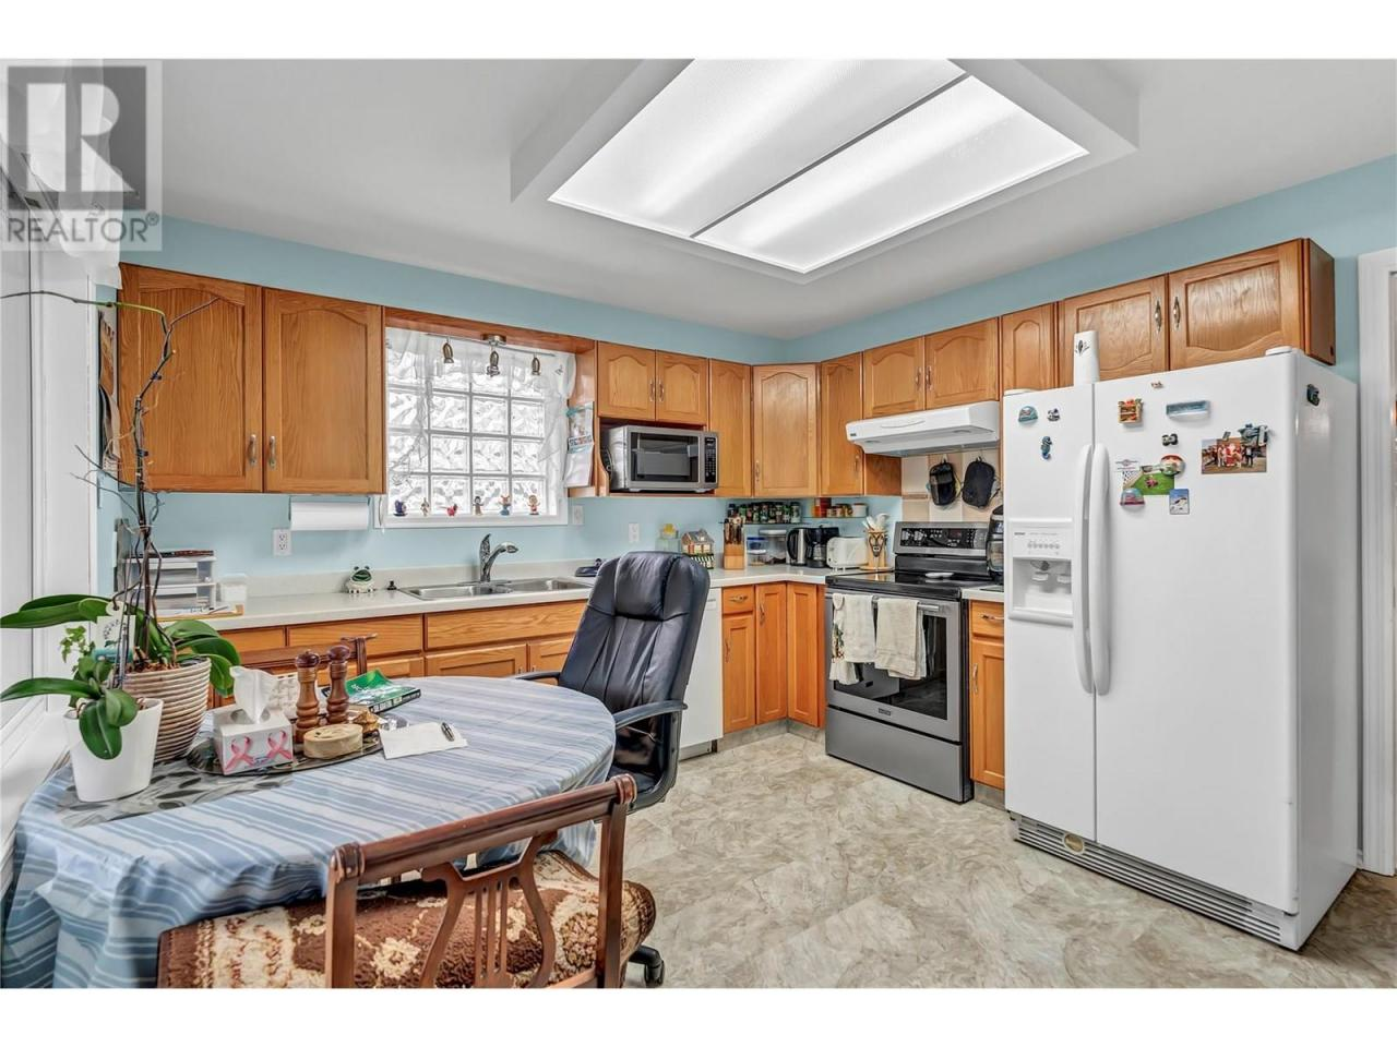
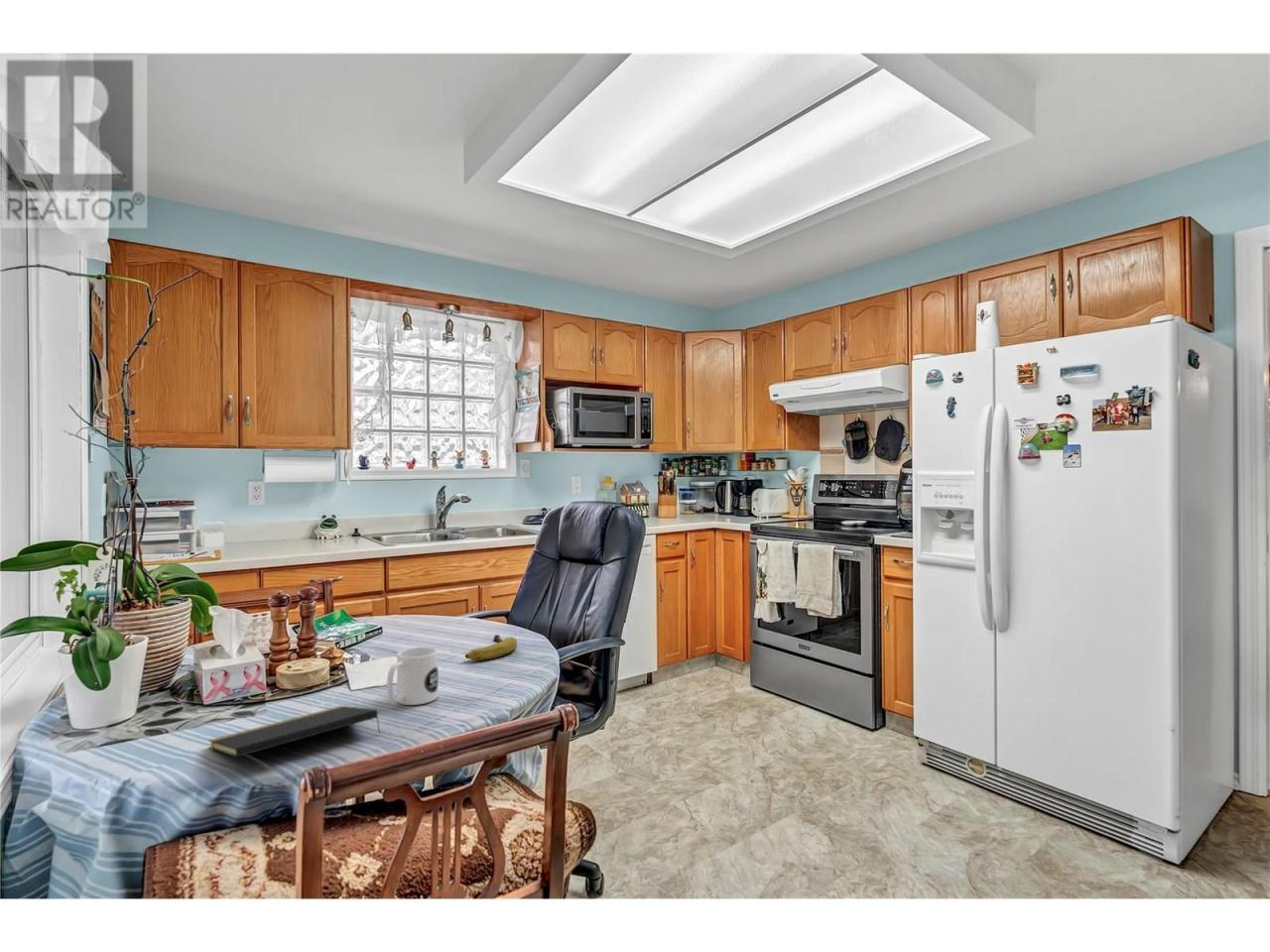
+ mug (411, 677)
+ notepad (295, 728)
+ fruit (488, 646)
